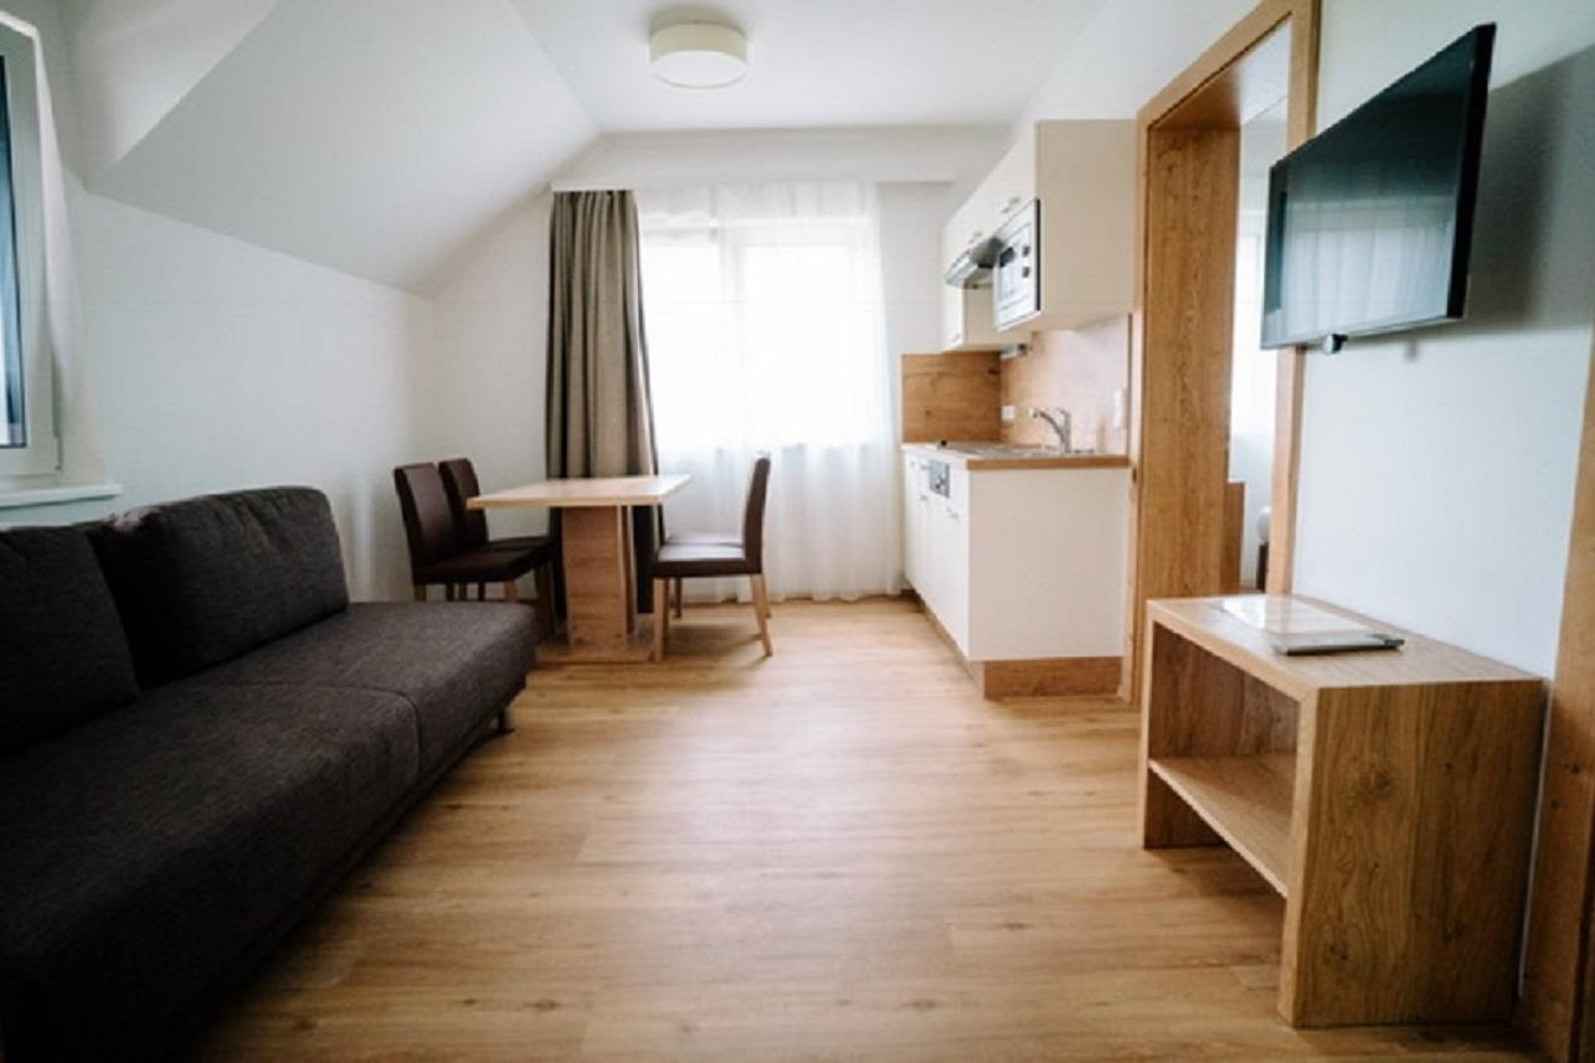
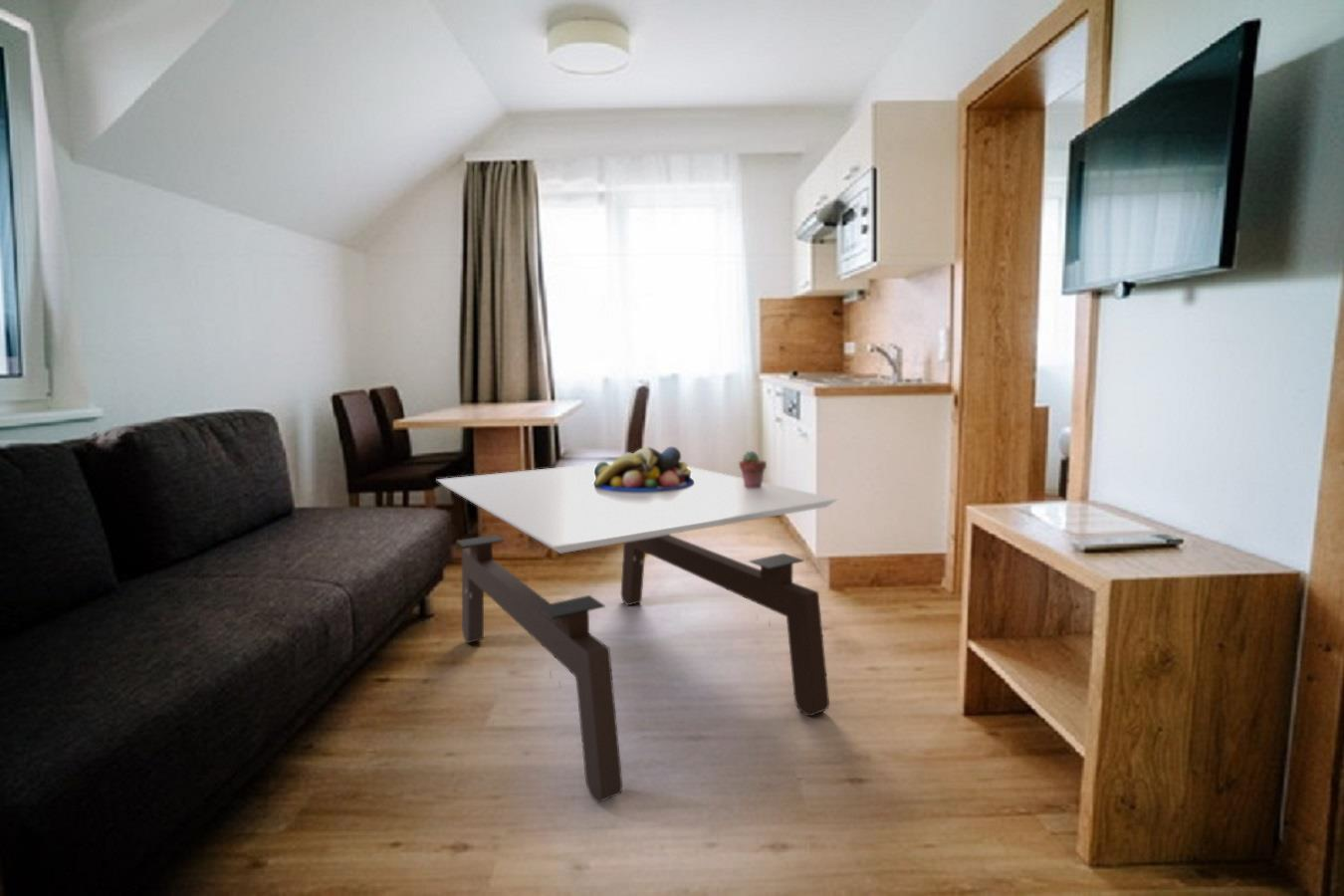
+ coffee table (621, 581)
+ fruit bowl (643, 464)
+ potted succulent (752, 468)
